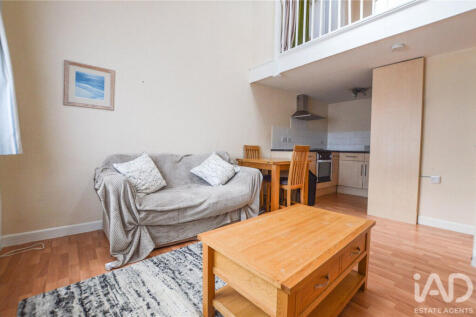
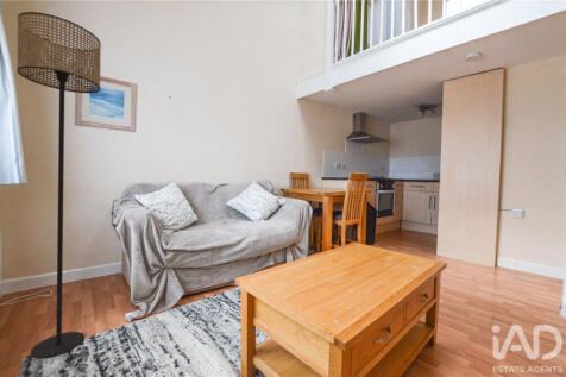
+ floor lamp (61, 190)
